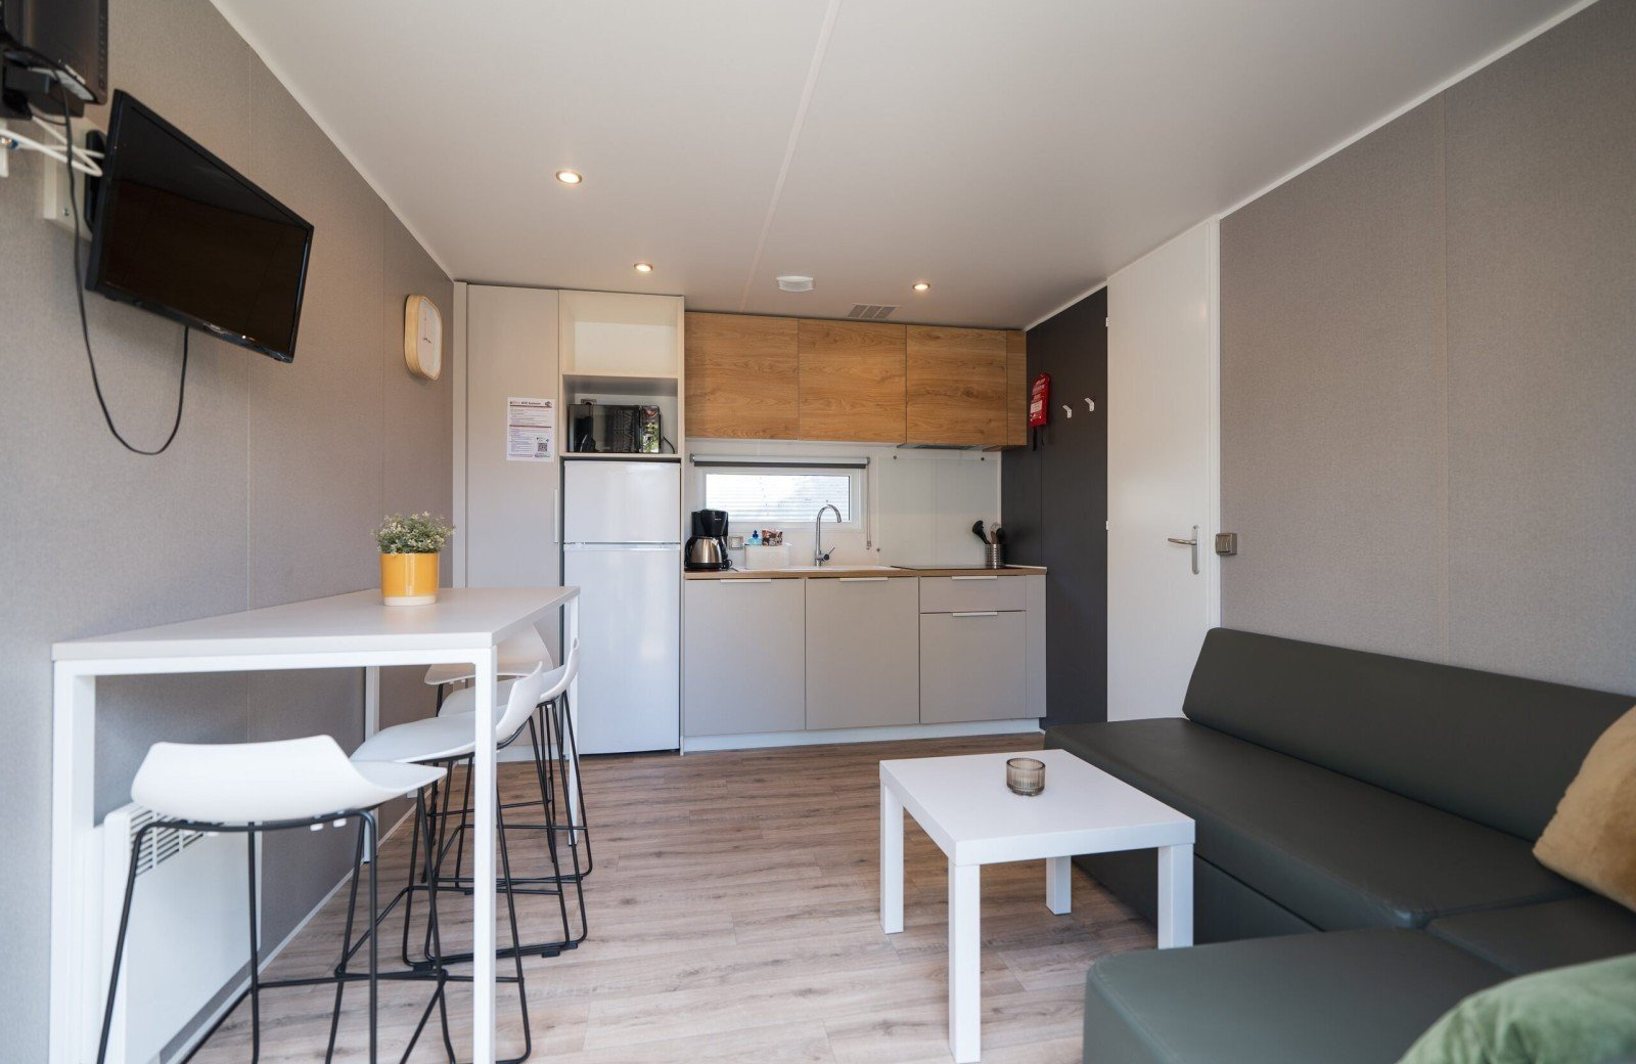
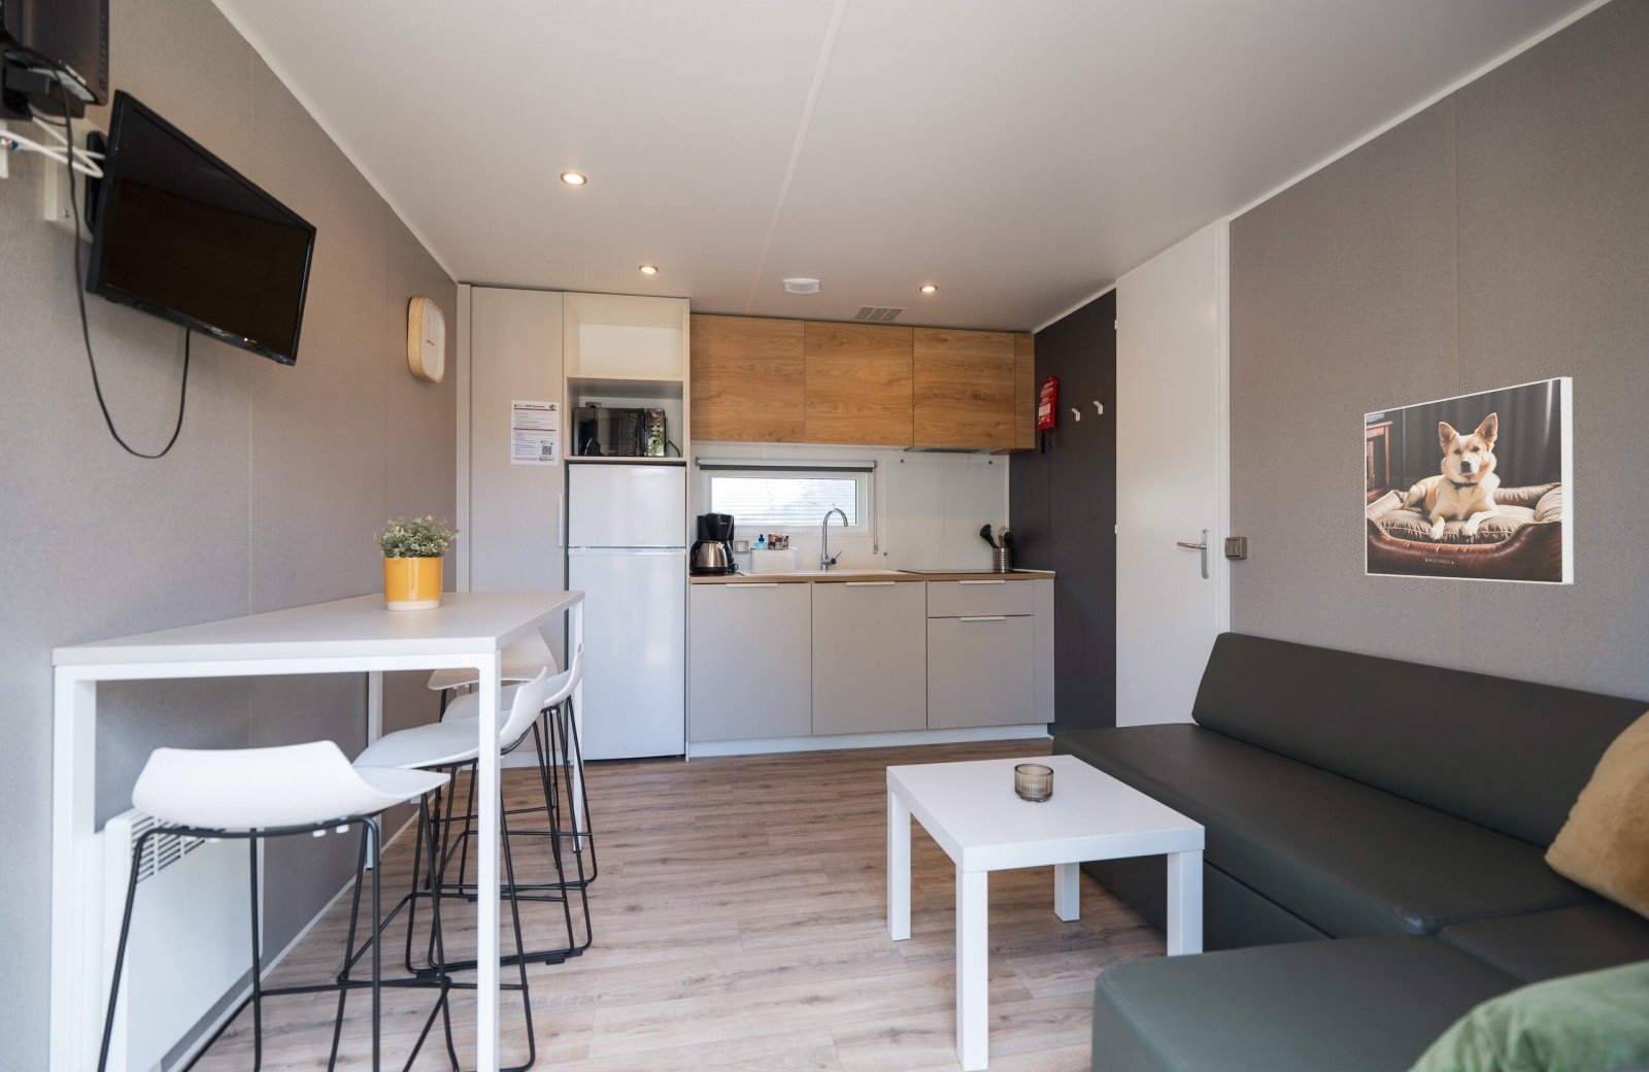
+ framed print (1455, 488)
